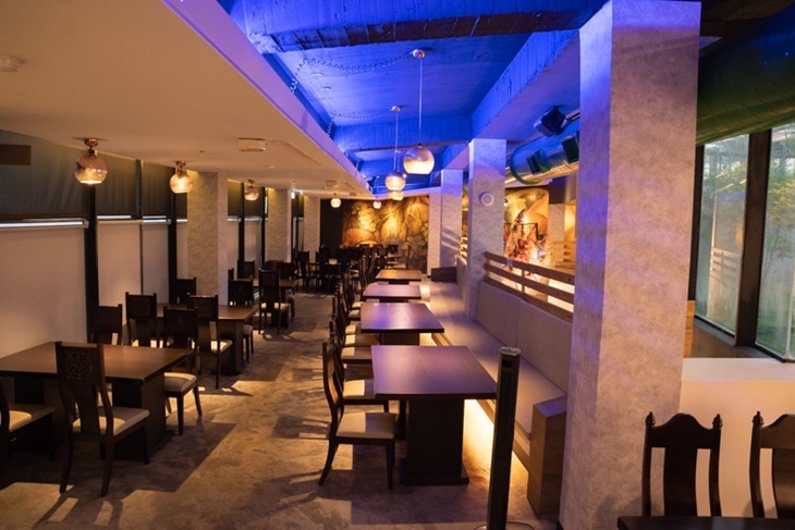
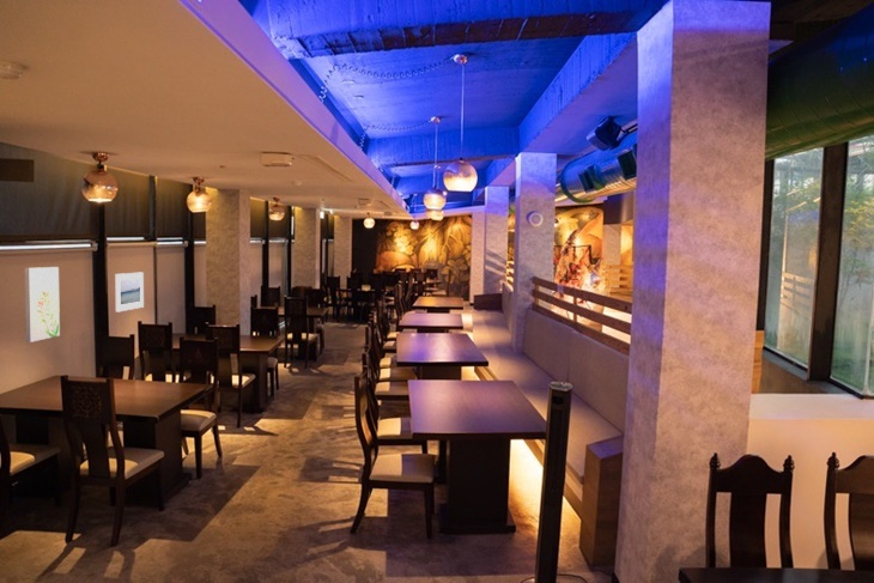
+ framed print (129, 291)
+ wall art (42, 303)
